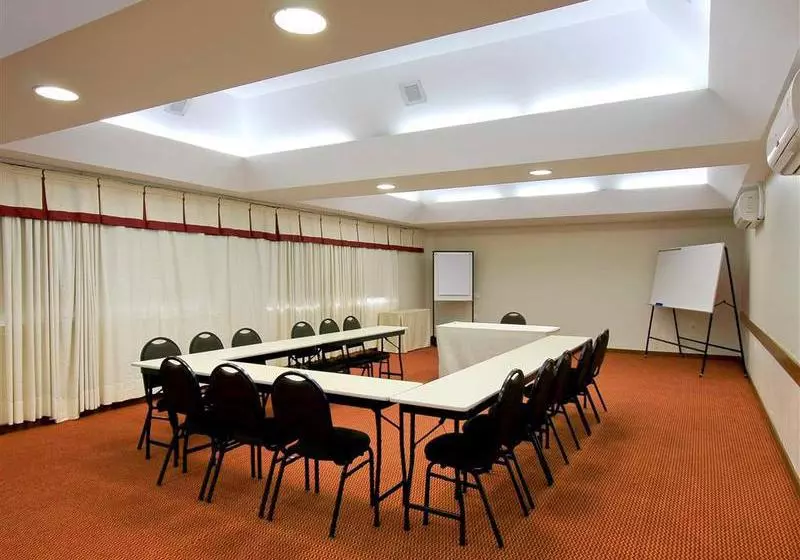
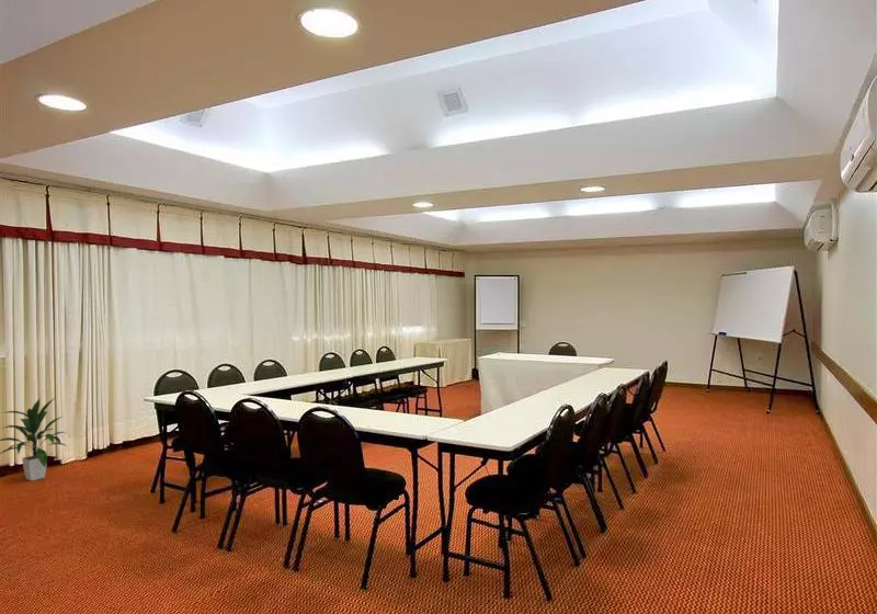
+ indoor plant (33, 439)
